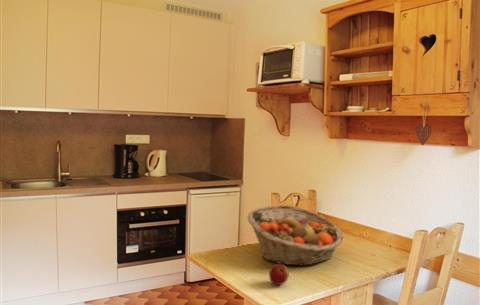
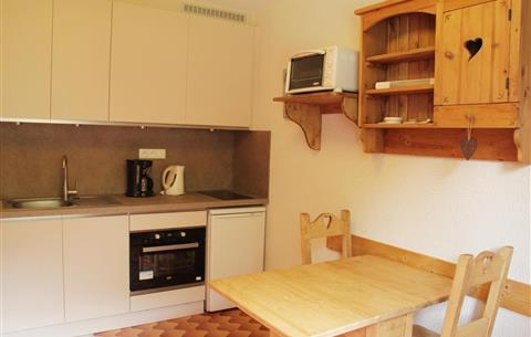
- apple (278, 274)
- fruit basket (295, 233)
